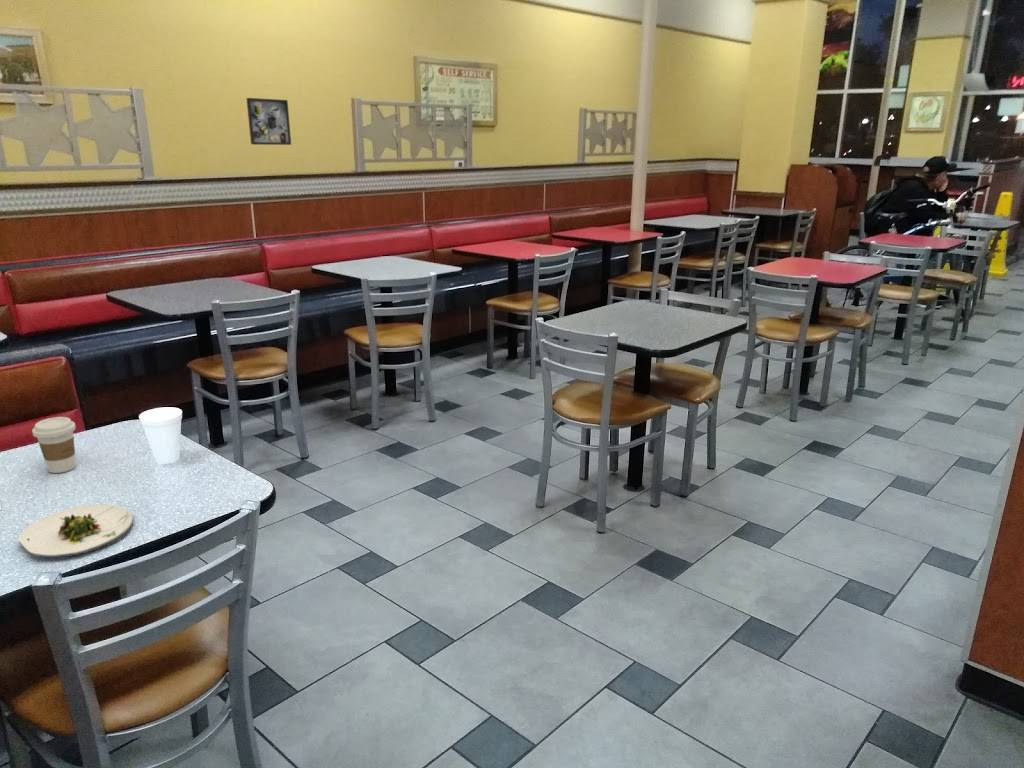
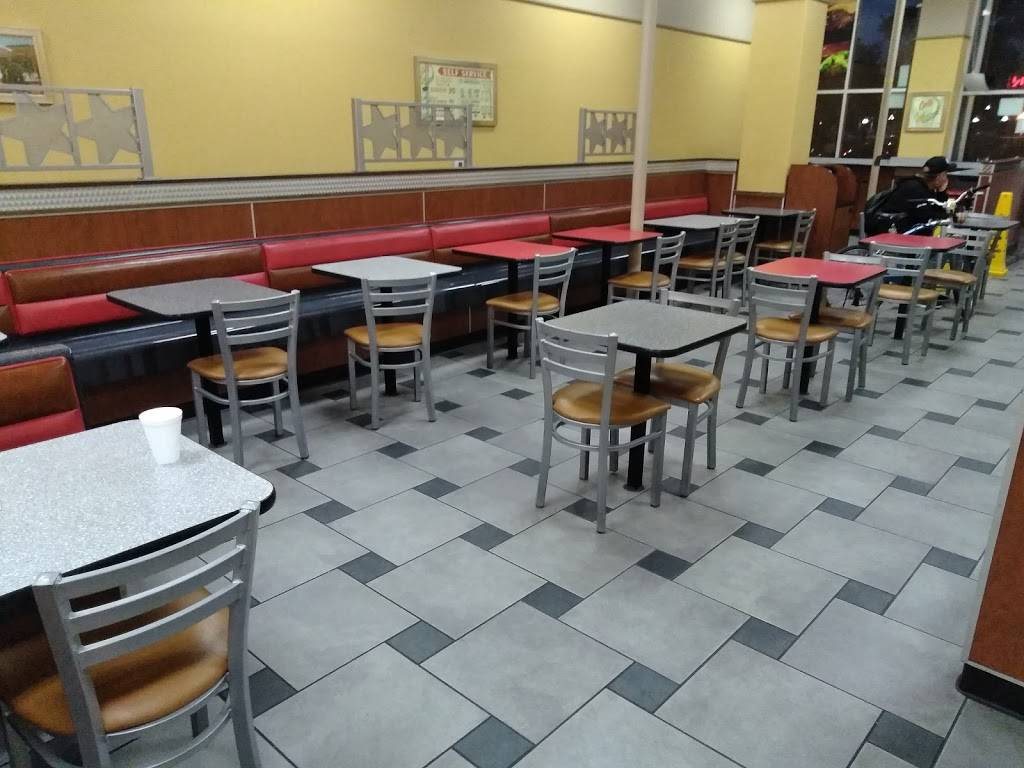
- salad plate (78, 523)
- coffee cup (57, 445)
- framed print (269, 122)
